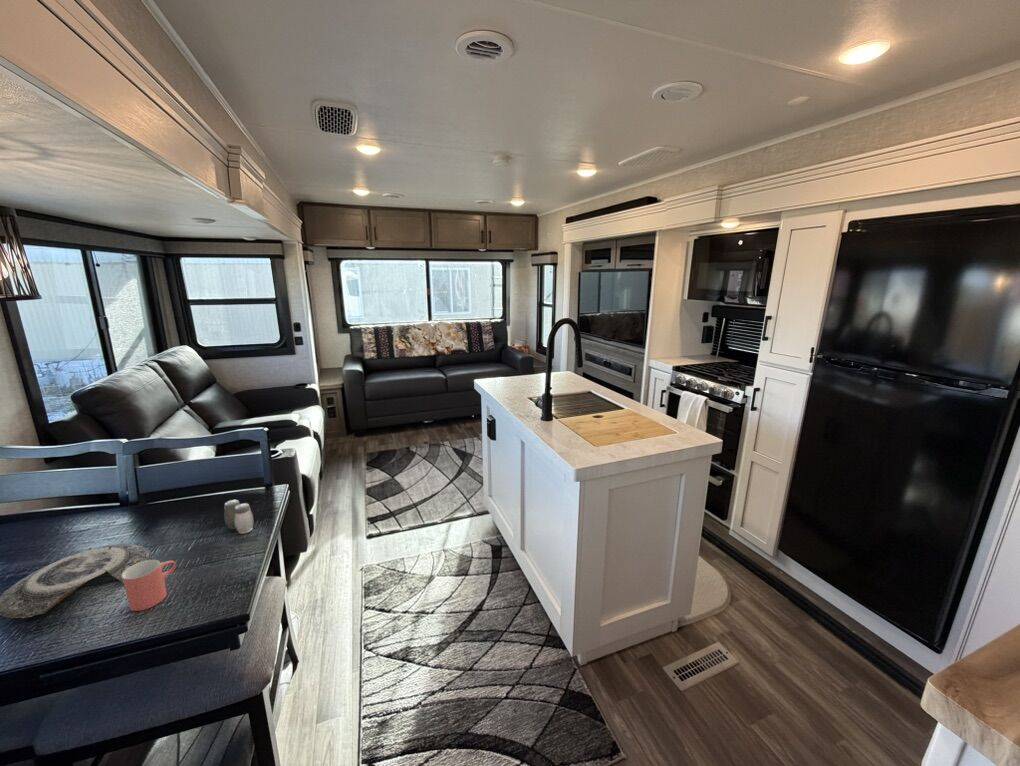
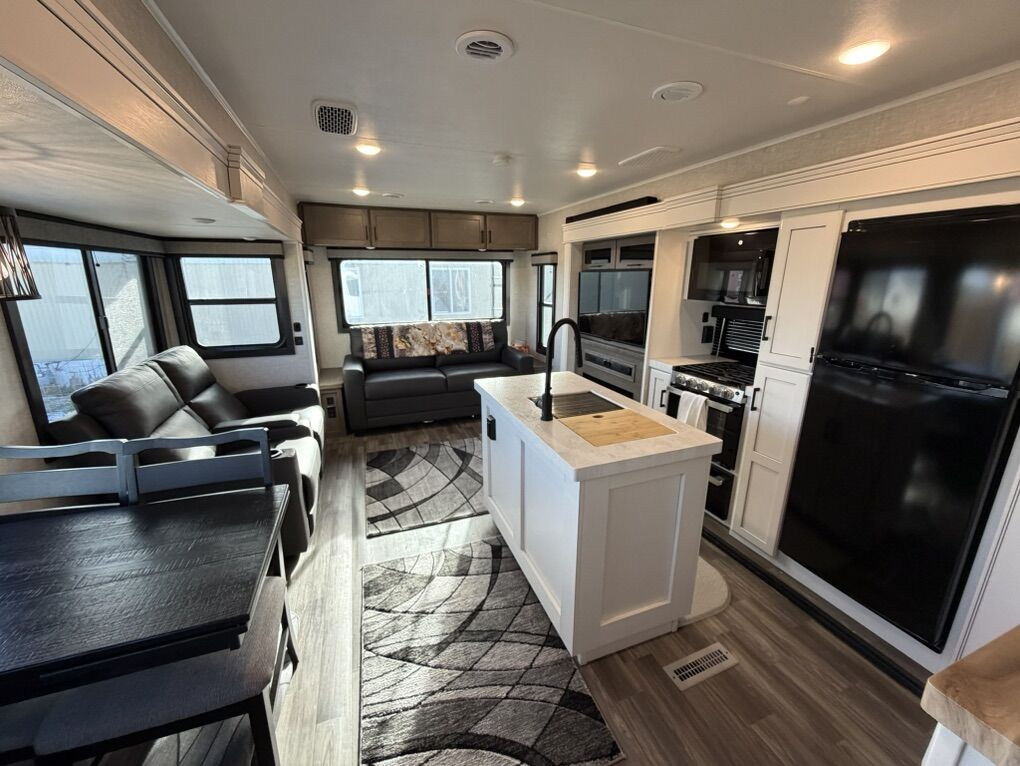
- salt and pepper shaker (238, 515)
- cup (153, 580)
- plate (78, 571)
